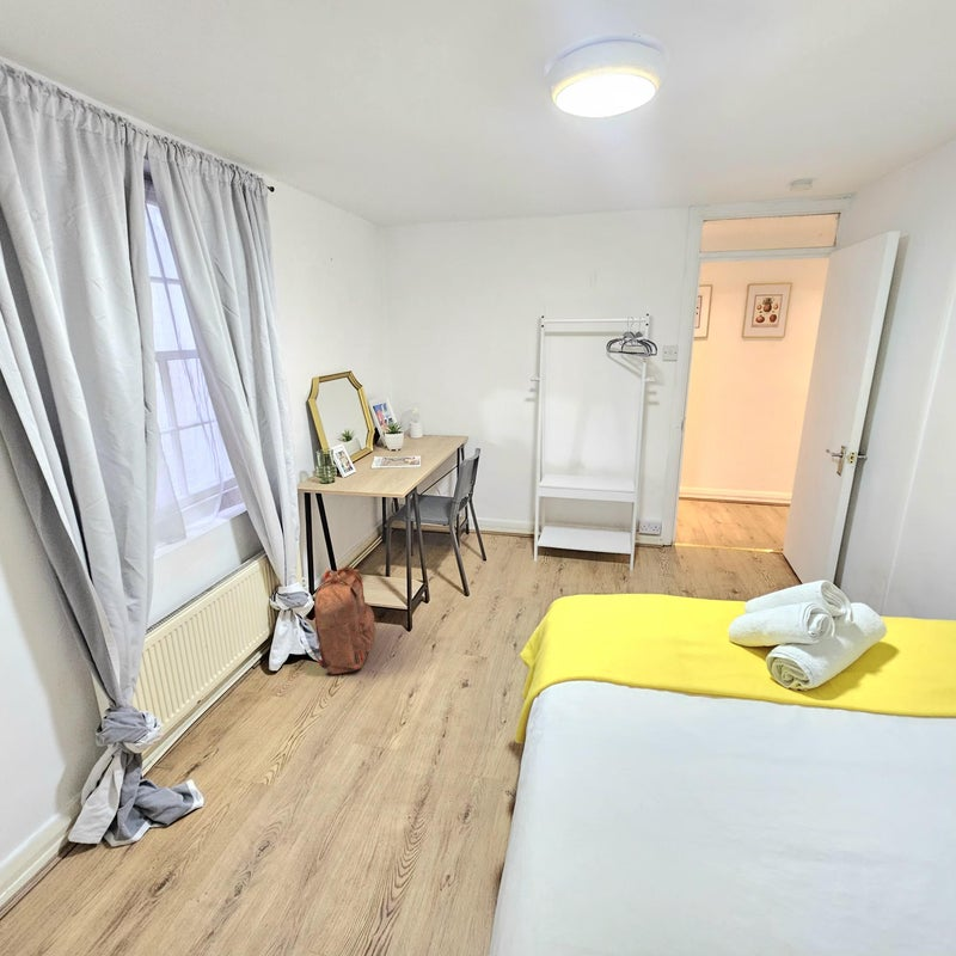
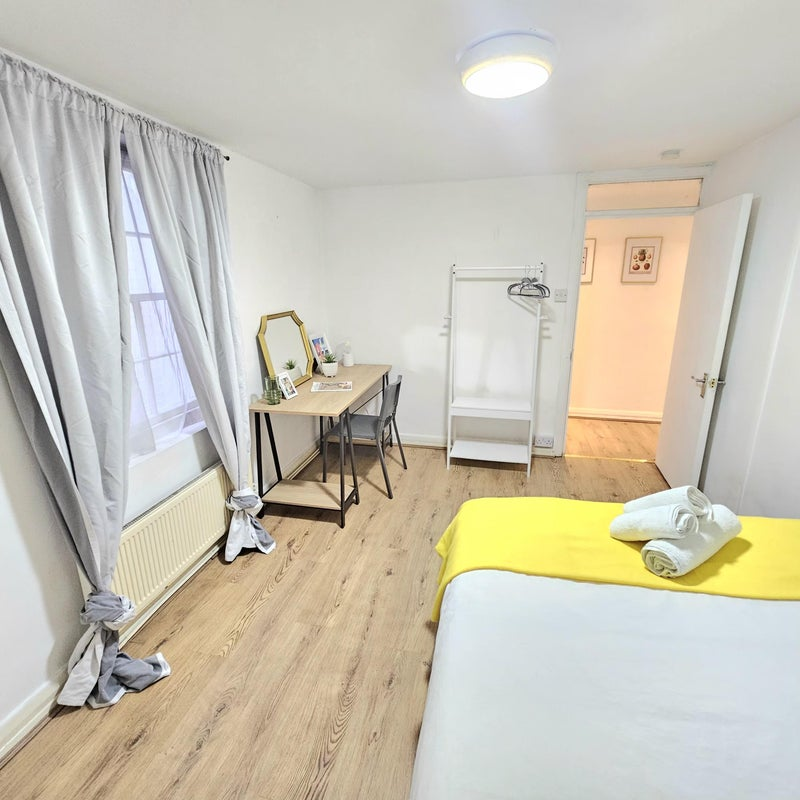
- backpack (339, 615)
